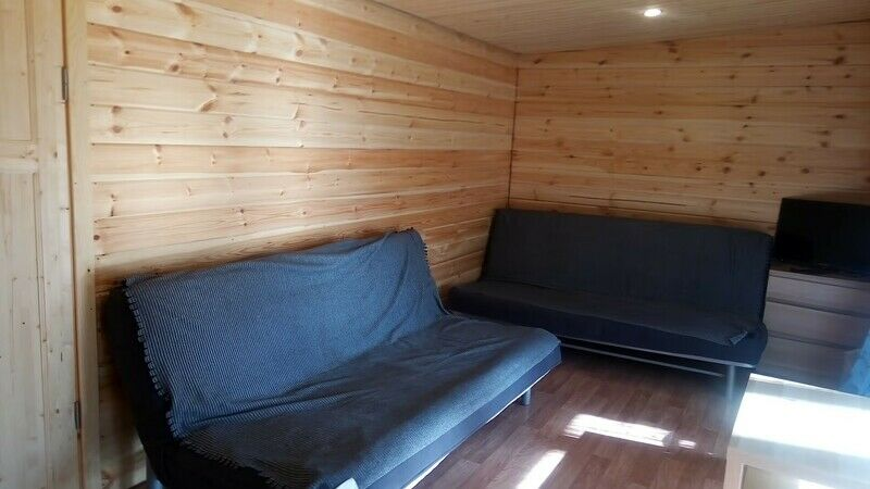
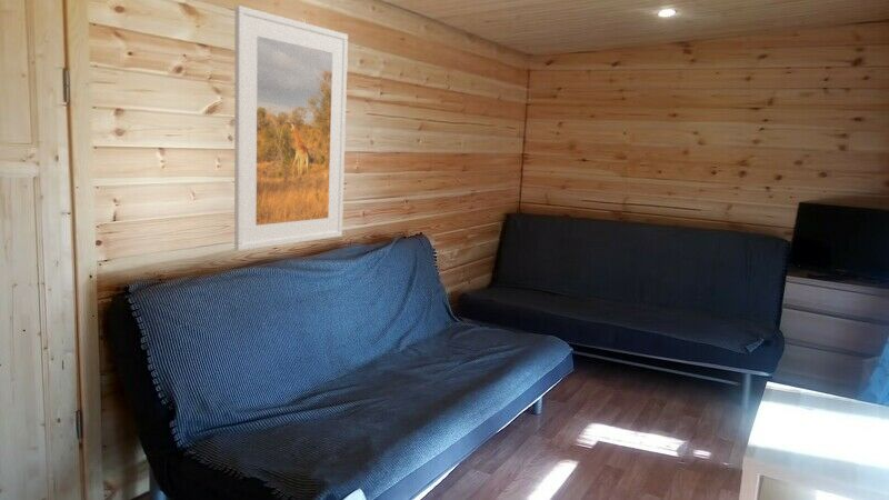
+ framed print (294, 134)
